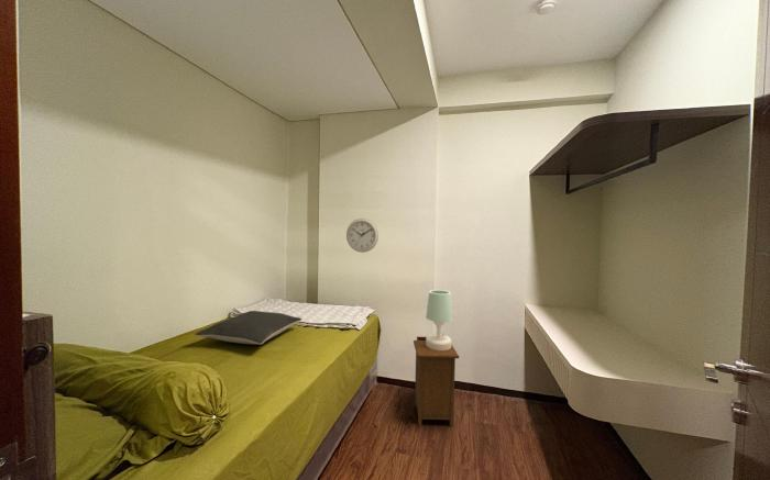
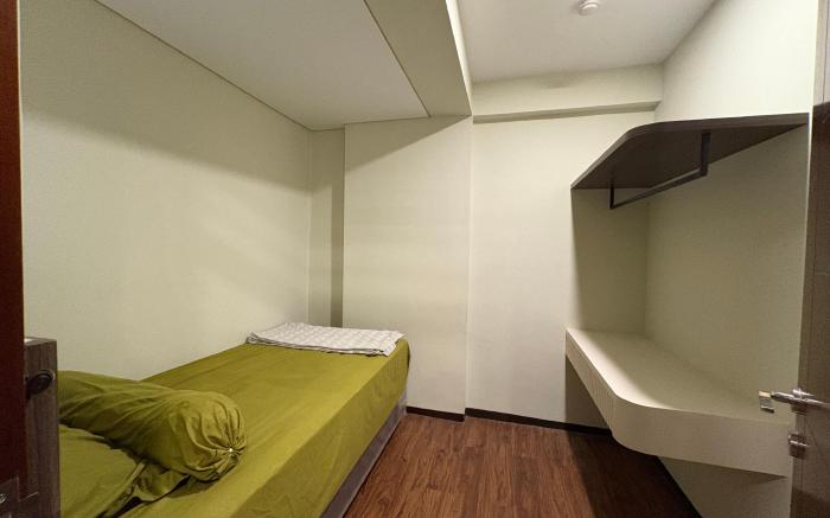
- nightstand (432, 377)
- table lamp (439, 317)
- pillow (253, 326)
- wall clock (362, 235)
